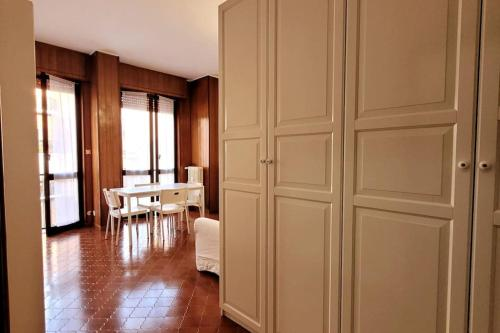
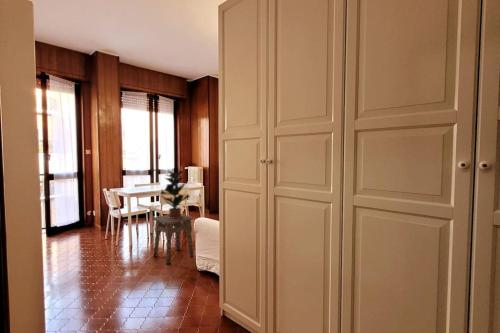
+ potted plant (173, 194)
+ side table (172, 235)
